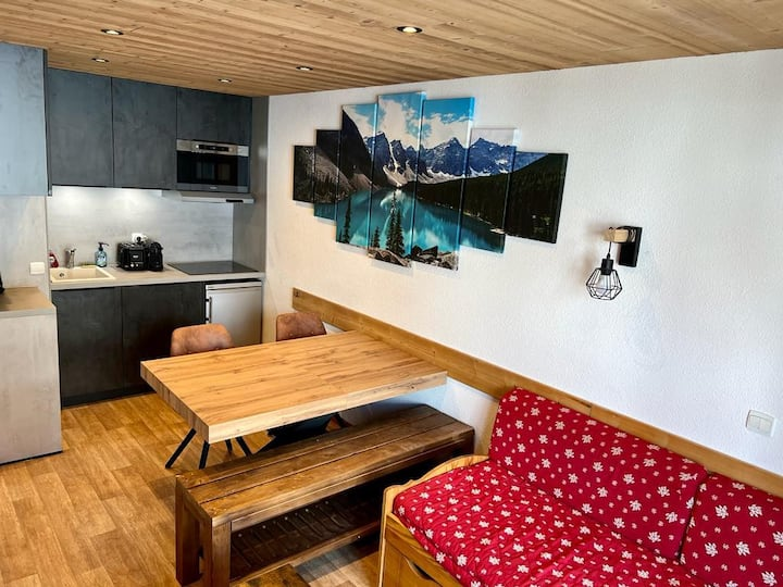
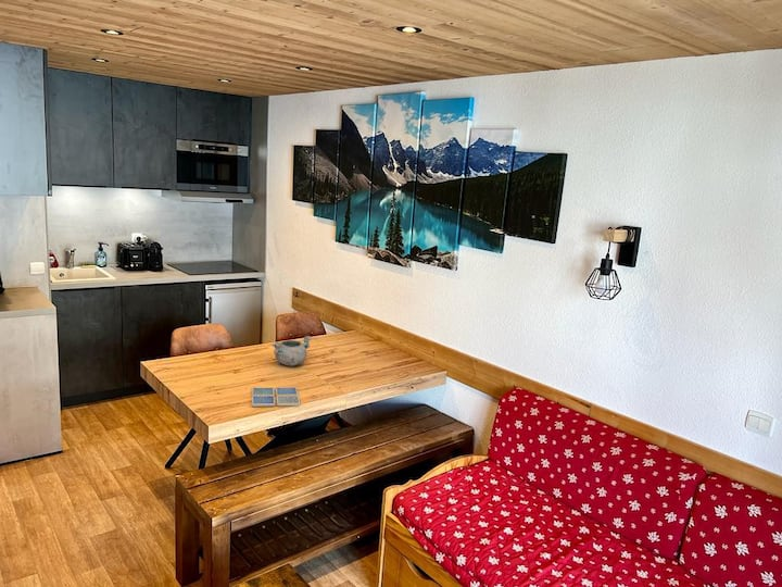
+ drink coaster (276, 396)
+ decorative bowl (290, 351)
